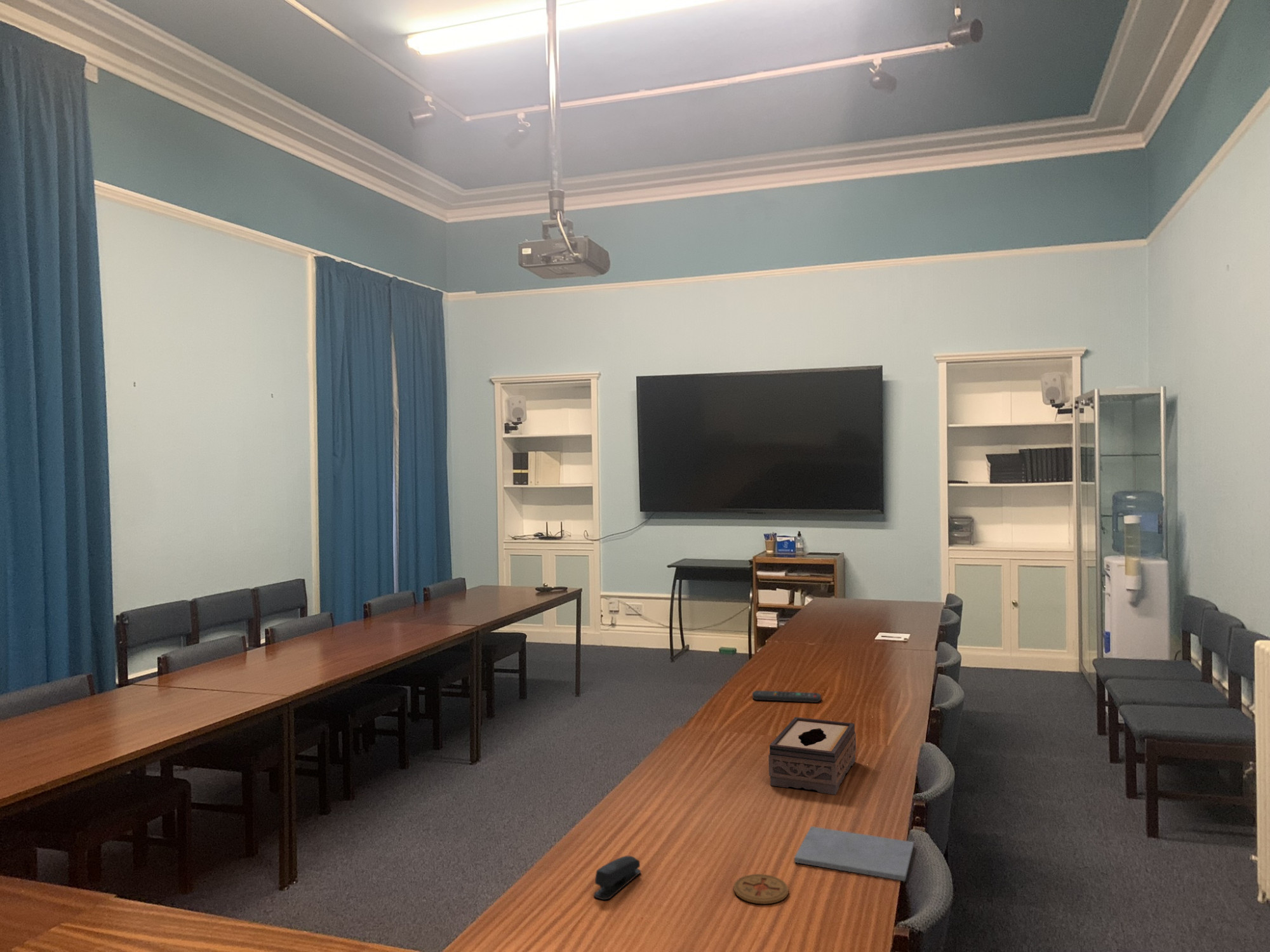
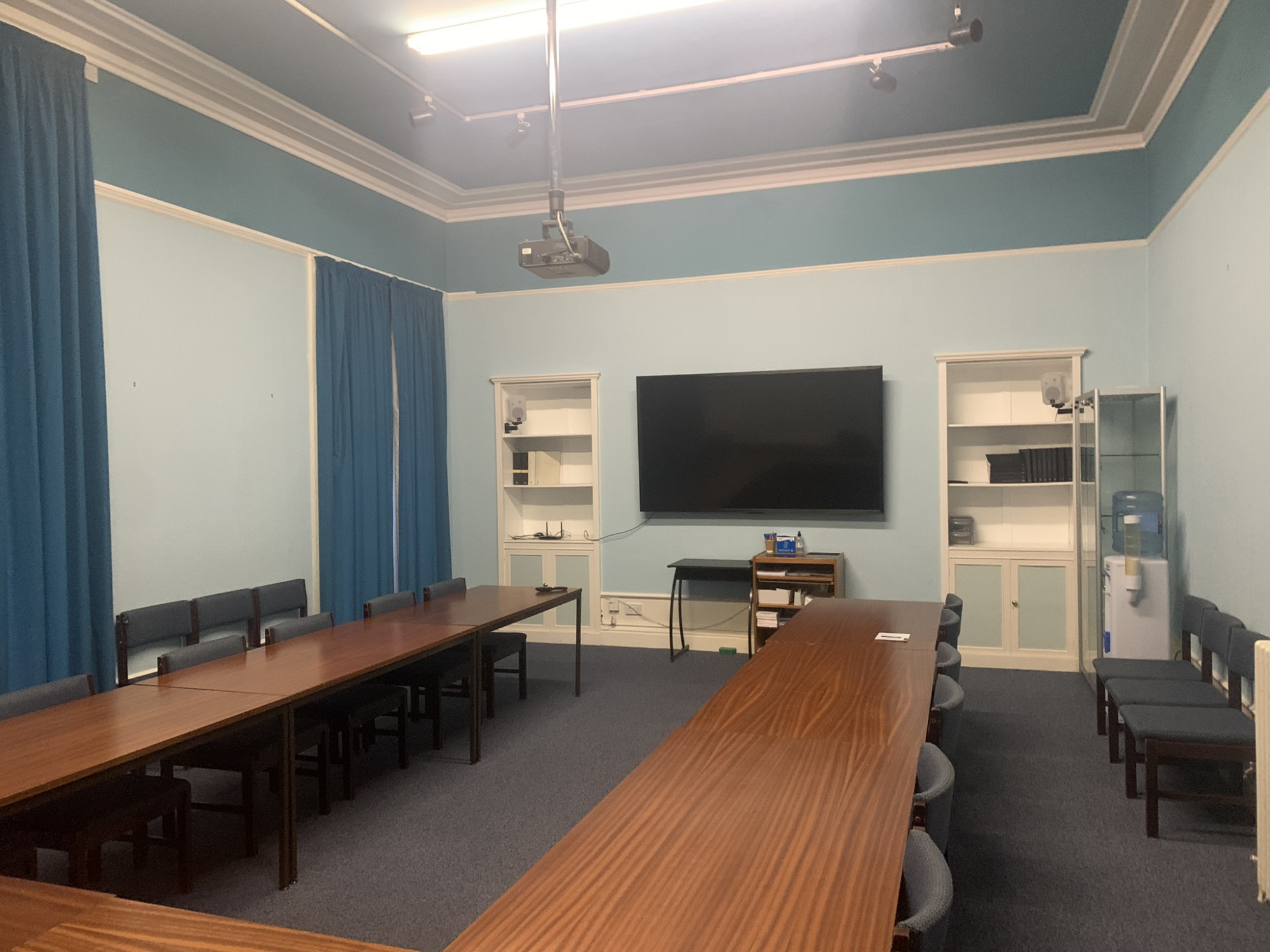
- coaster (761, 889)
- stapler (618, 871)
- remote control (786, 696)
- notepad (855, 852)
- tissue box (813, 753)
